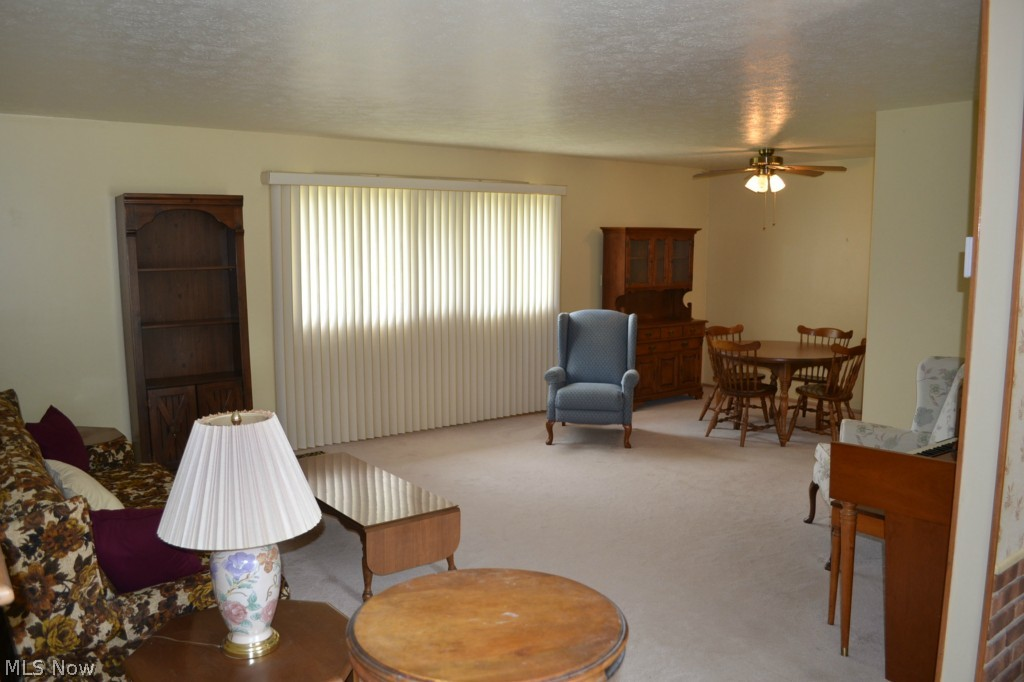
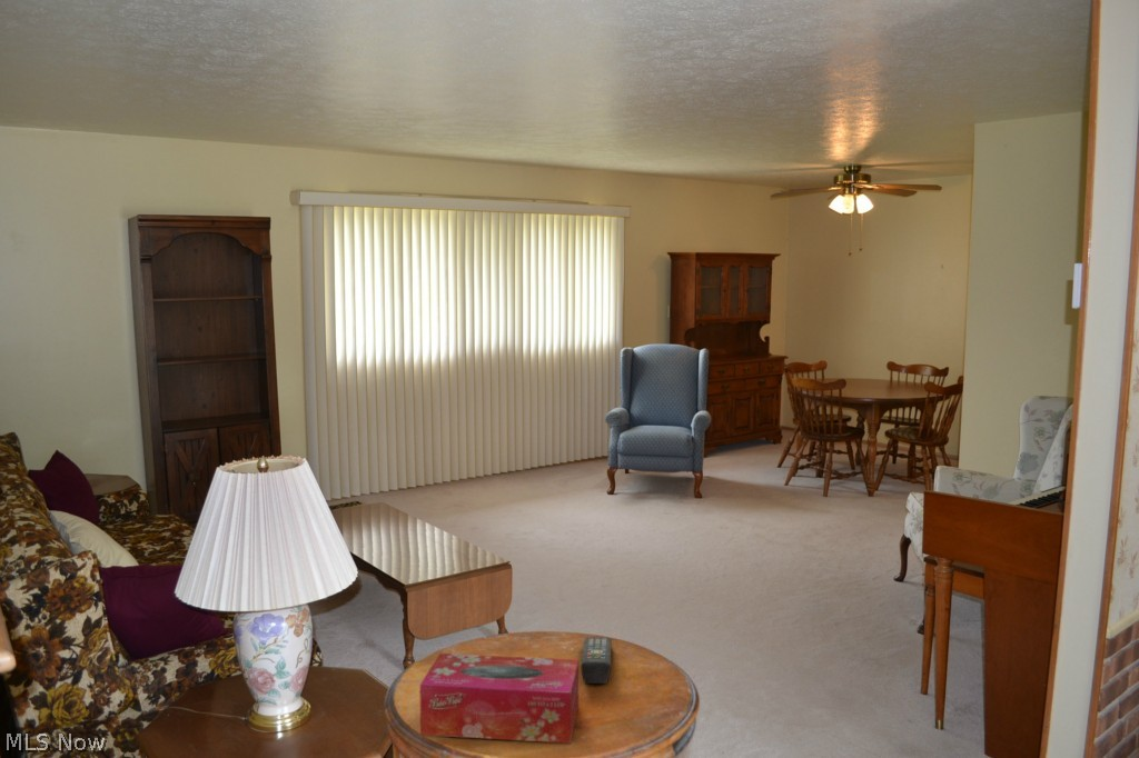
+ tissue box (502, 696)
+ remote control (596, 656)
